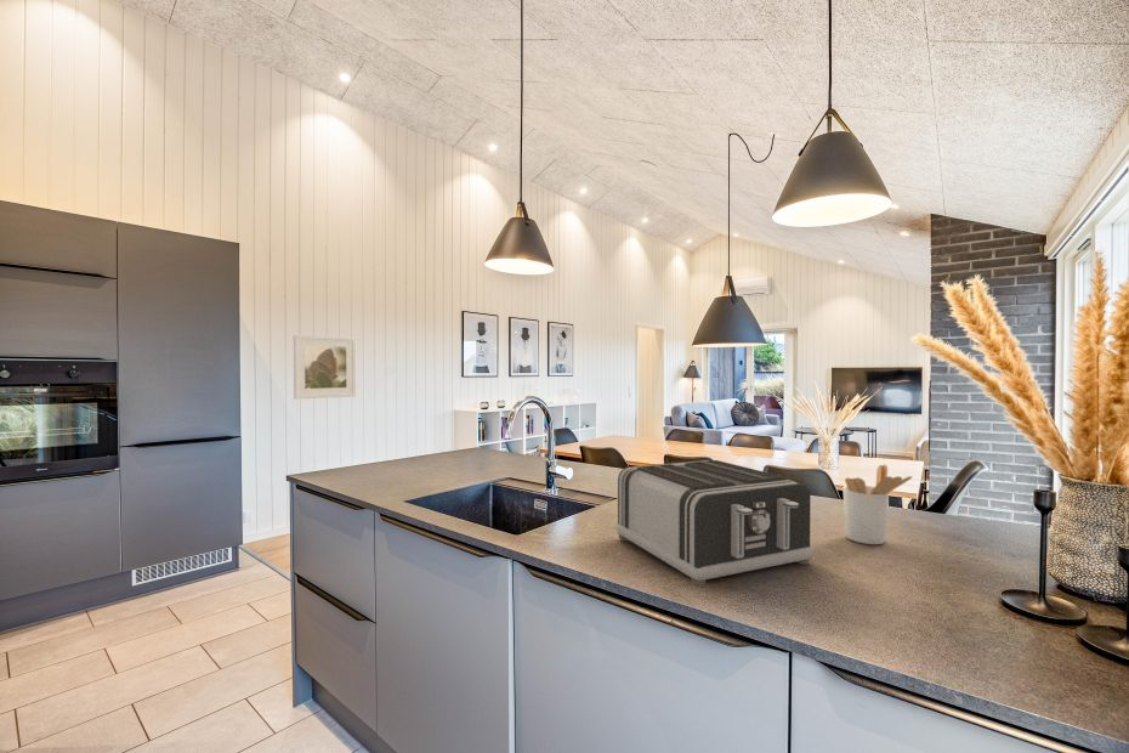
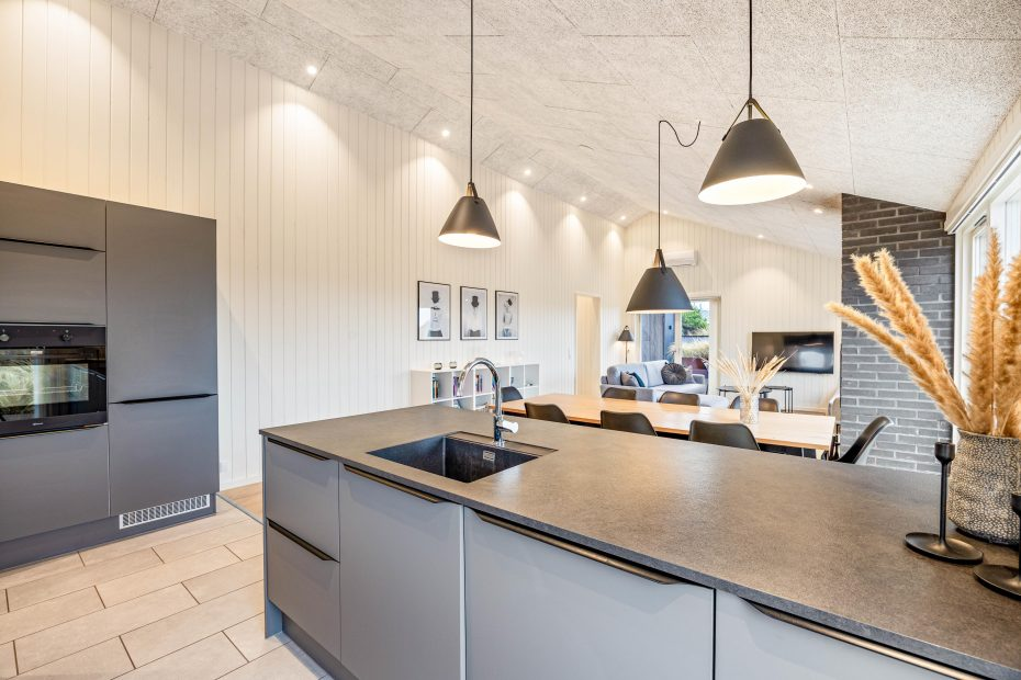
- utensil holder (874, 504)
- toaster (711, 511)
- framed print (325, 367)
